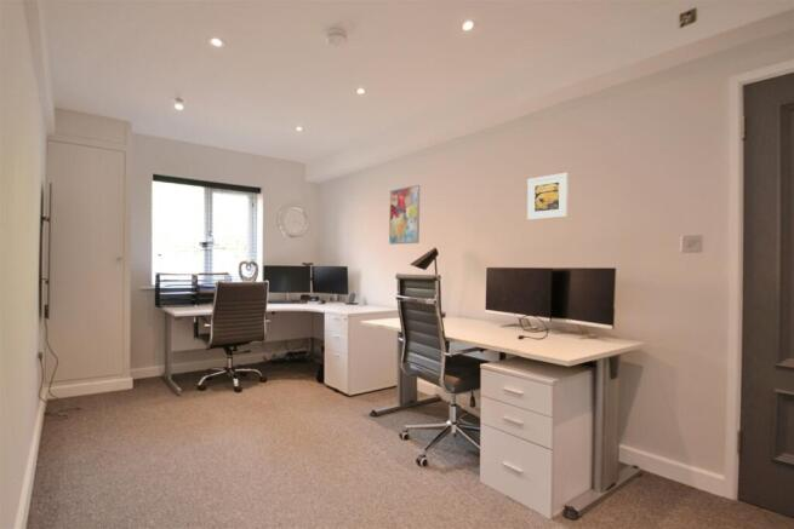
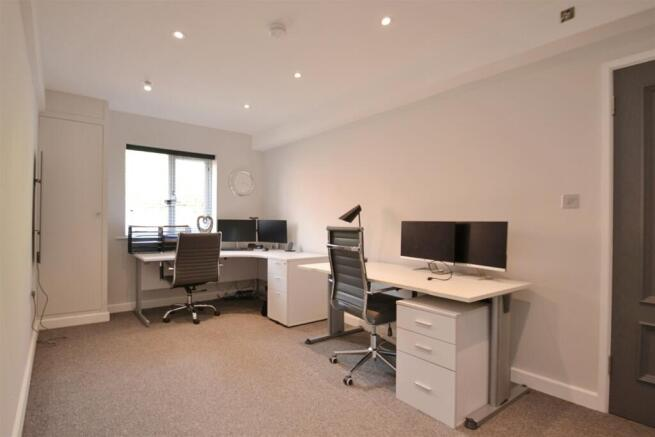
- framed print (547, 197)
- wall art (404, 215)
